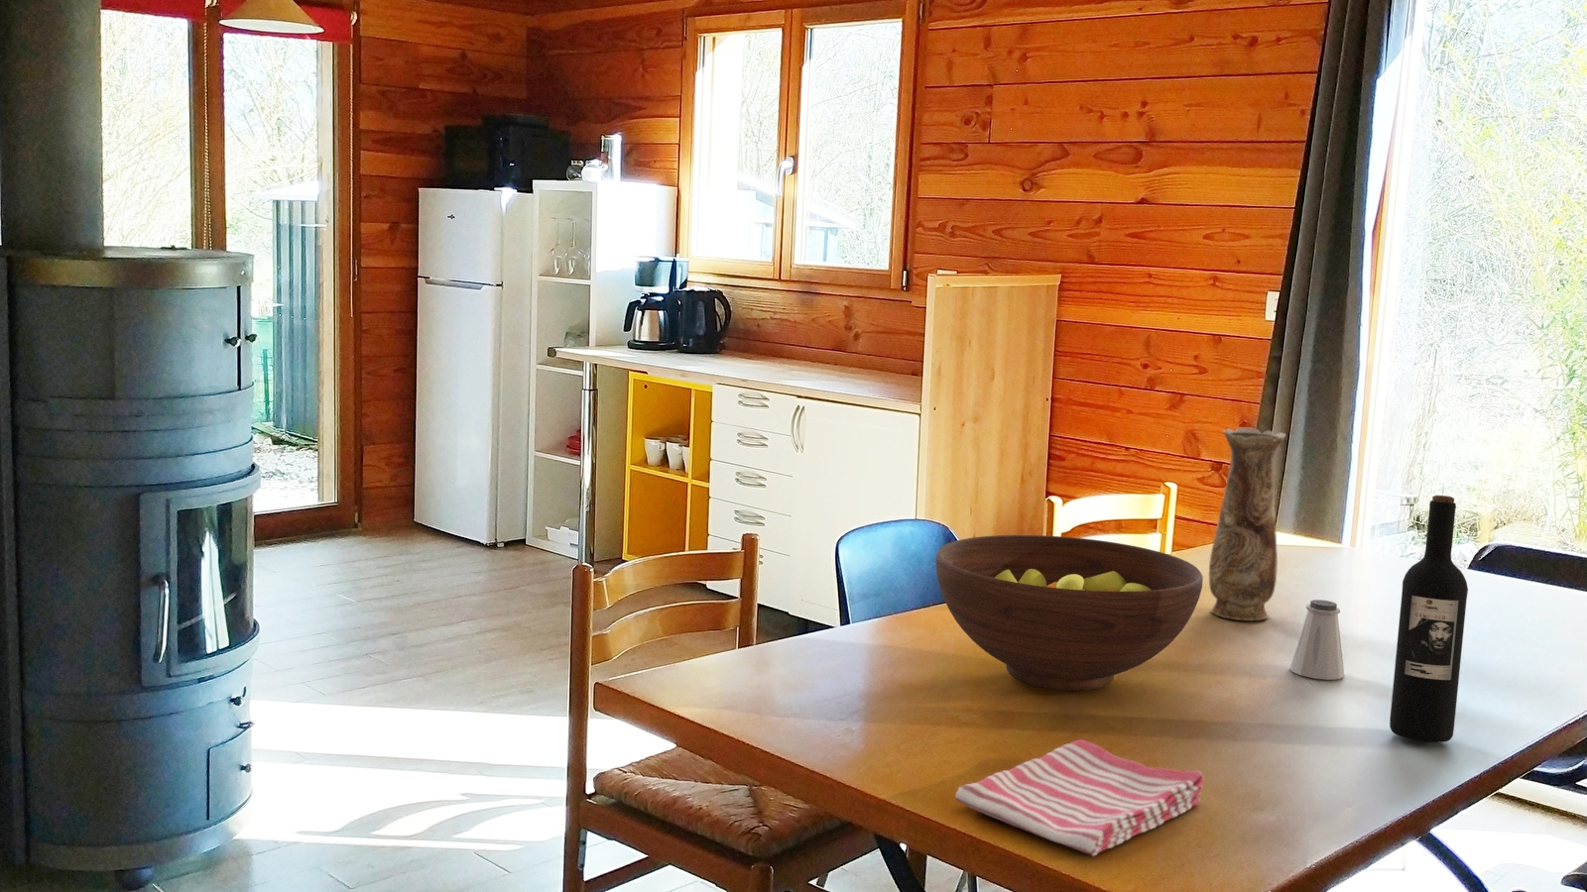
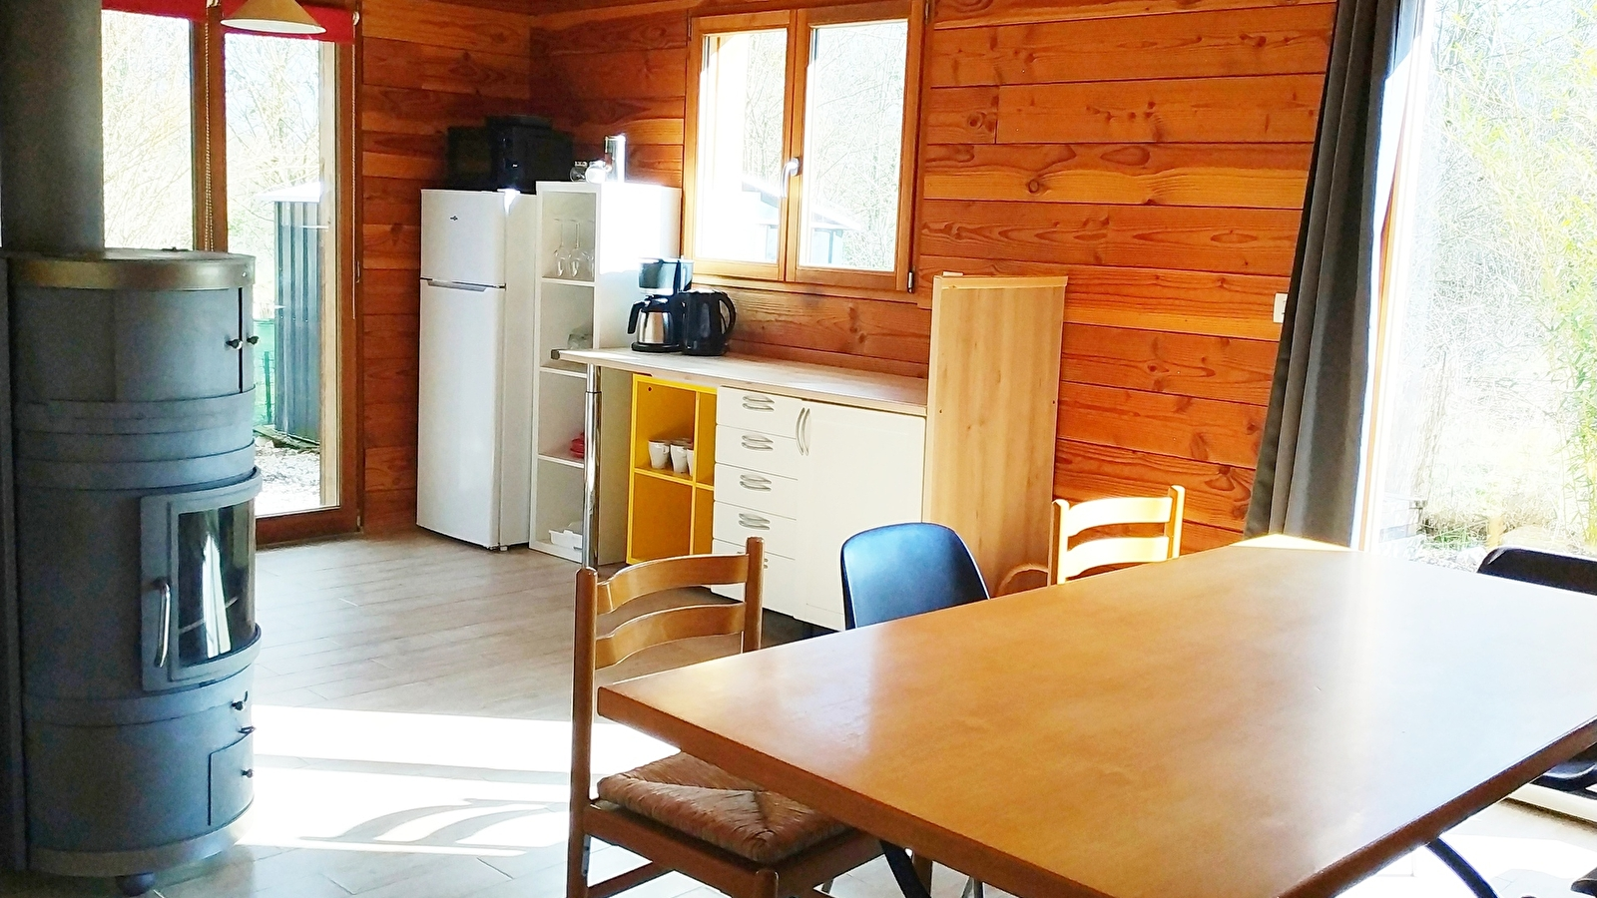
- saltshaker (1320, 637)
- dish towel (1081, 789)
- wine bottle (1431, 618)
- fruit bowl (1064, 620)
- vase (1246, 523)
